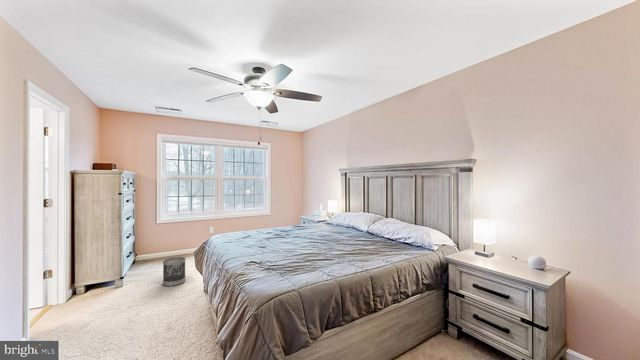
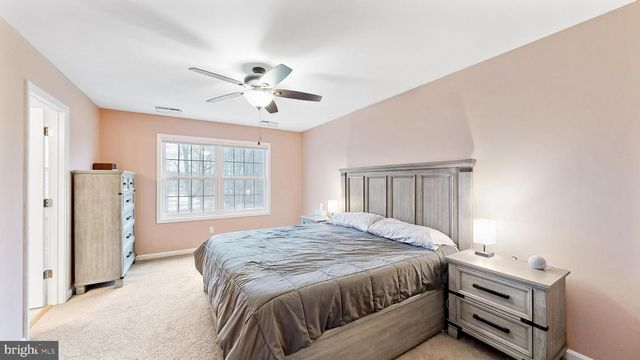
- wastebasket (174, 271)
